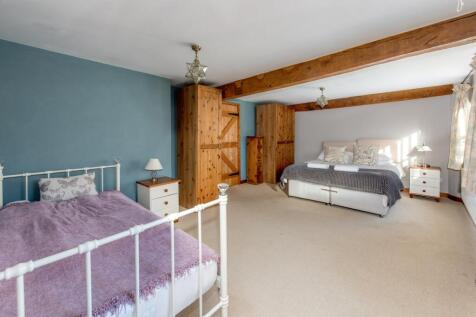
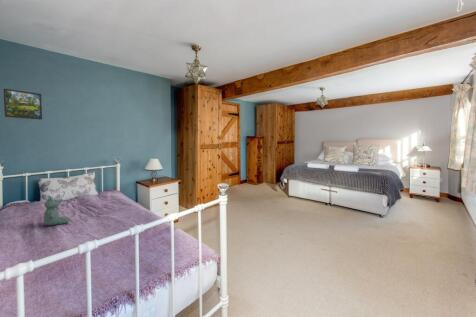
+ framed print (23, 104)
+ stuffed bear (55, 209)
